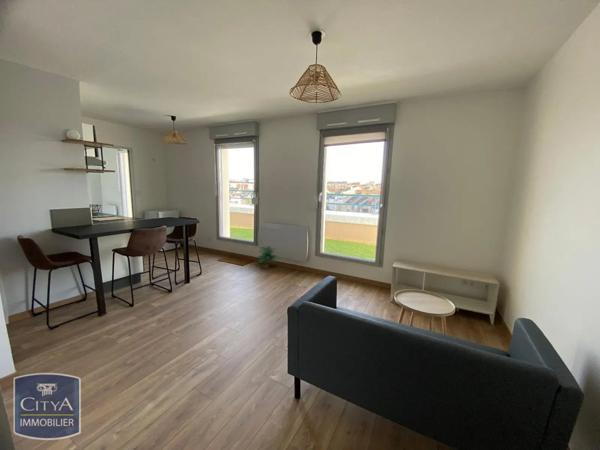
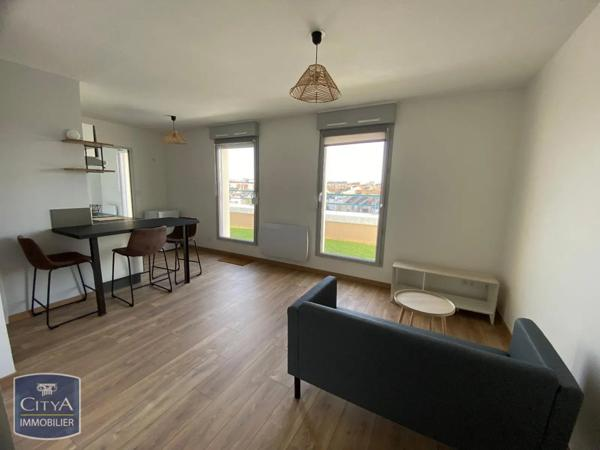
- potted plant (267, 258)
